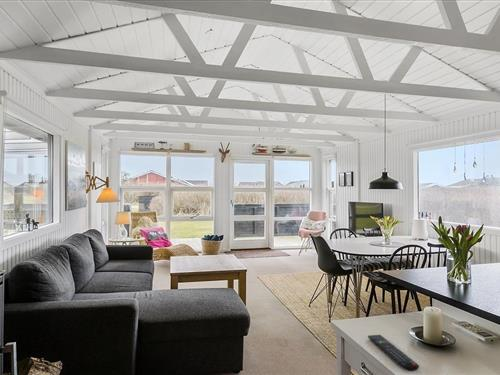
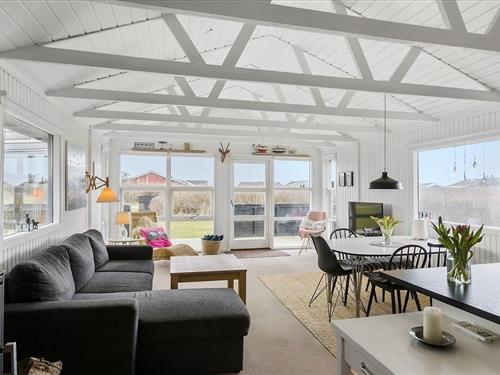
- remote control (391, 351)
